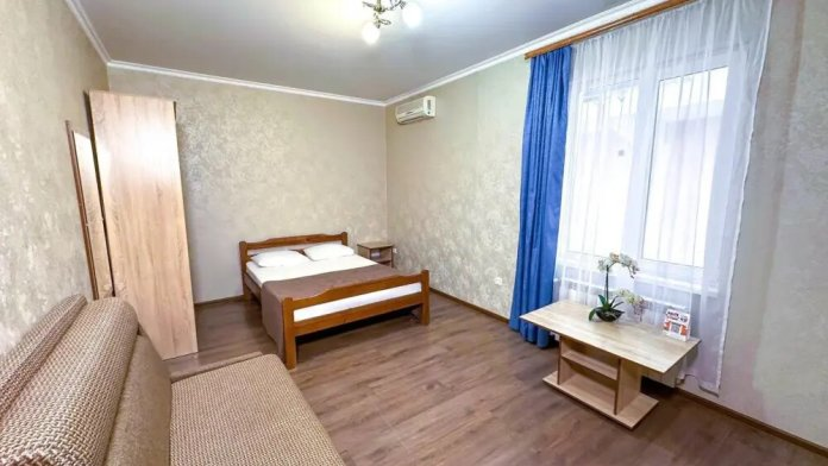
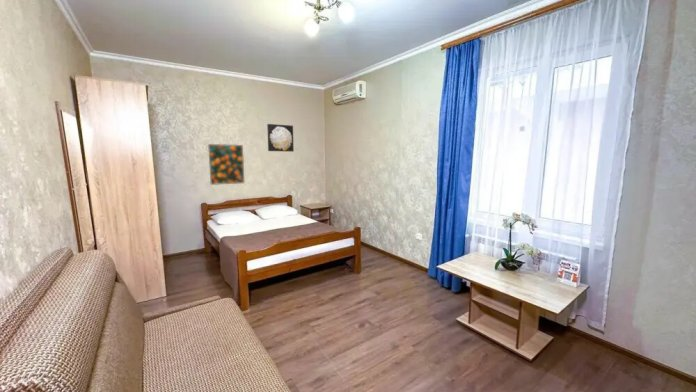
+ wall art (280, 138)
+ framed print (227, 164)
